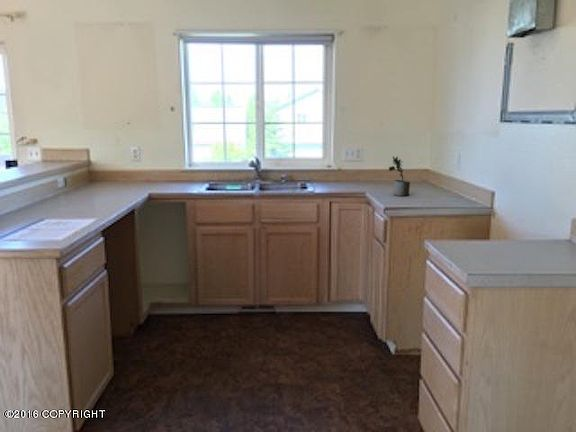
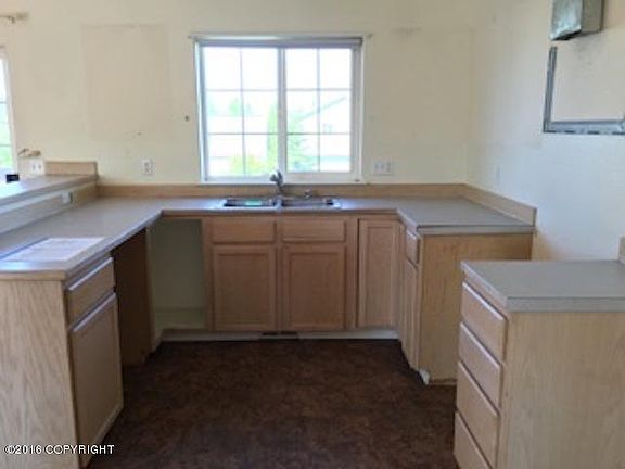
- potted plant (400, 174)
